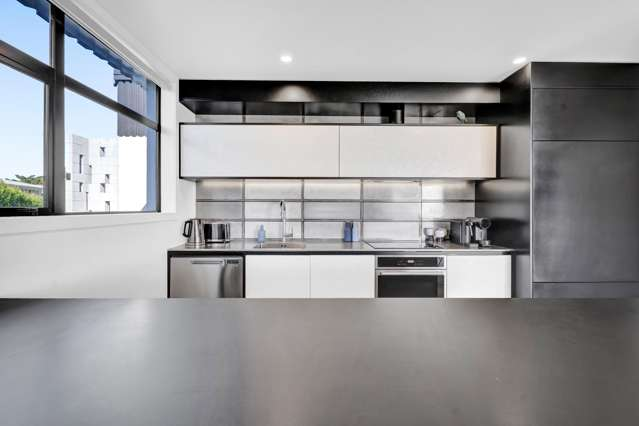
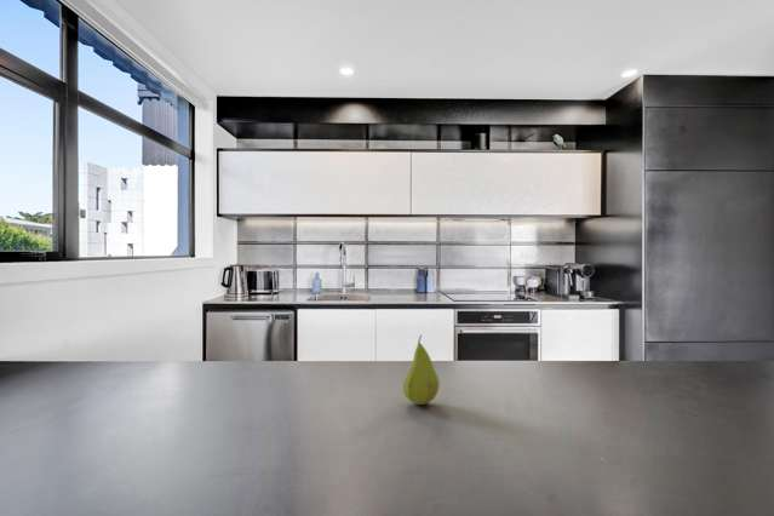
+ fruit (420, 368)
